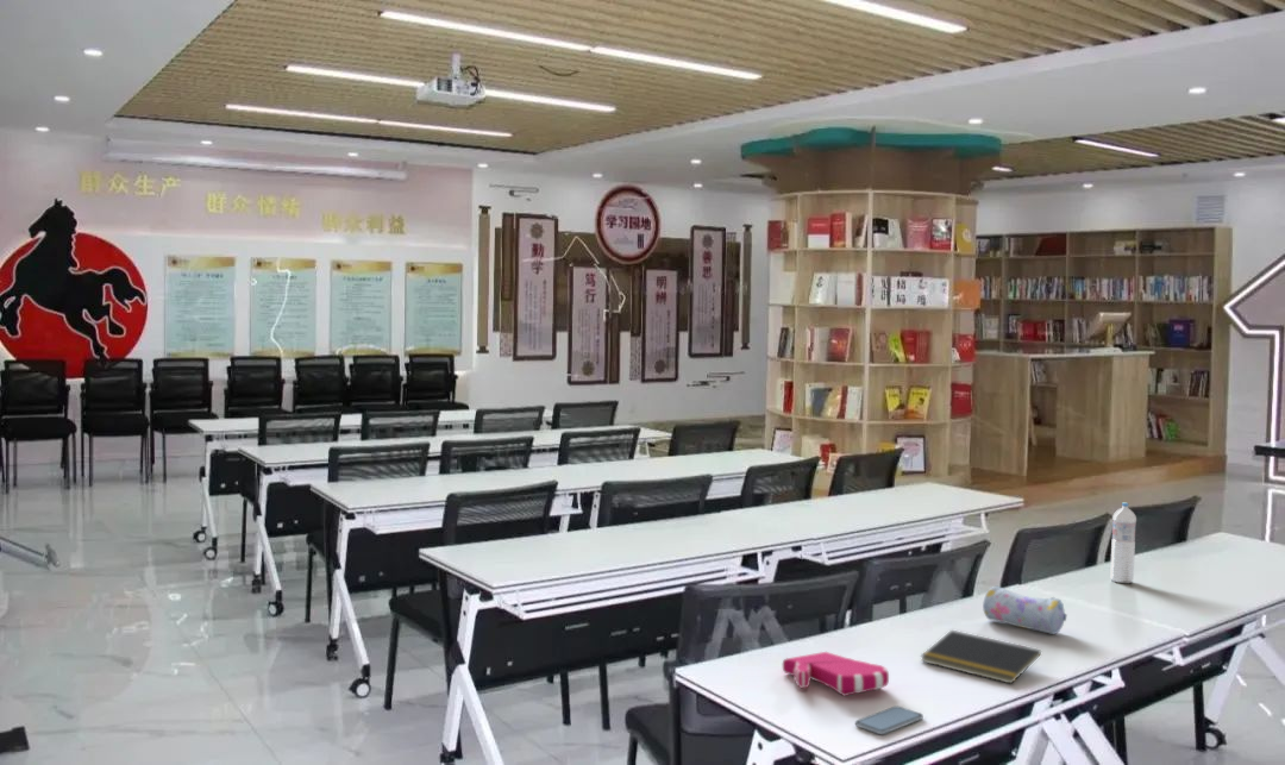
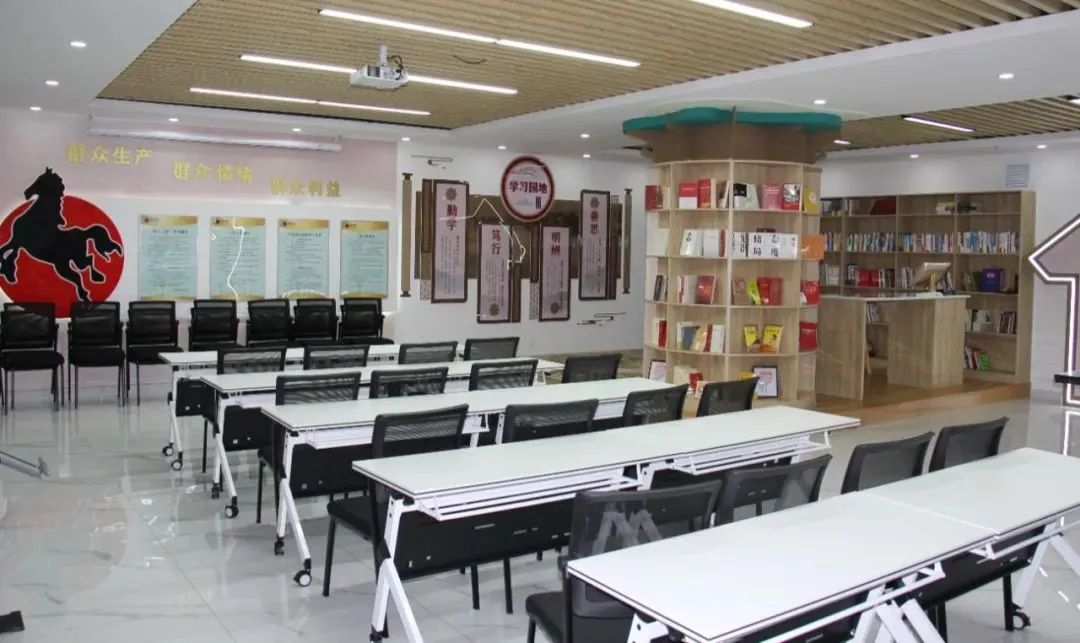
- pencil case (1023, 609)
- book (830, 672)
- water bottle (1123, 541)
- notepad (979, 656)
- smartphone (889, 719)
